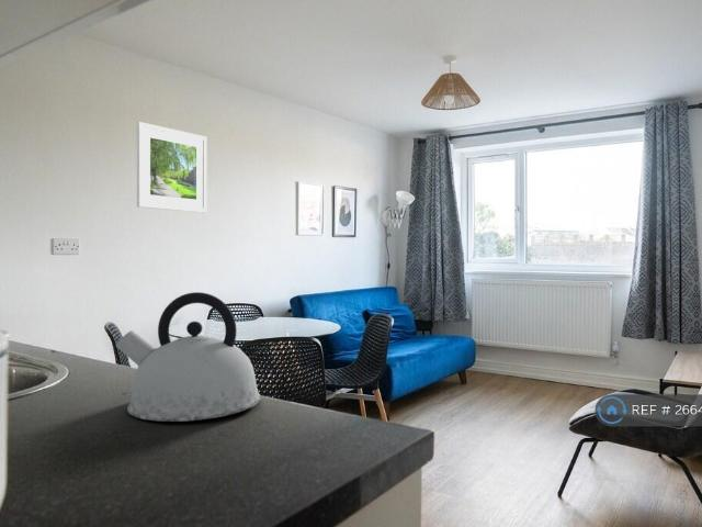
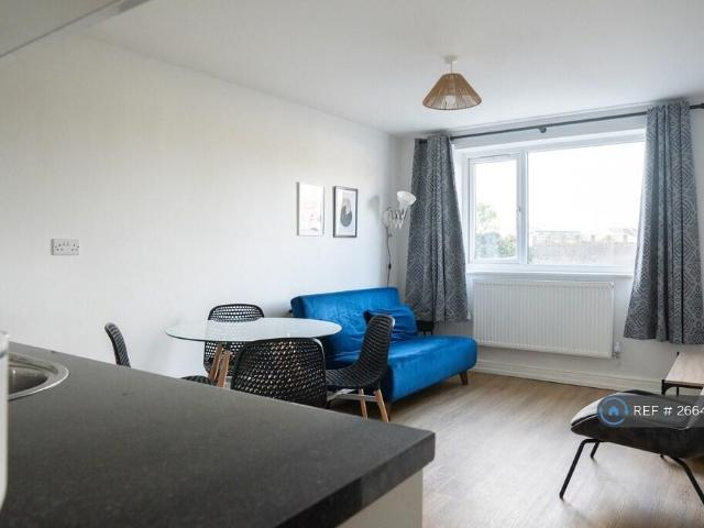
- kettle (189, 347)
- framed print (173, 169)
